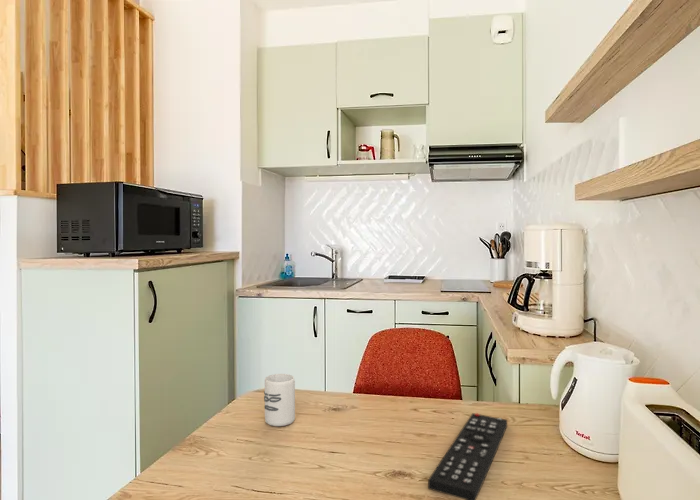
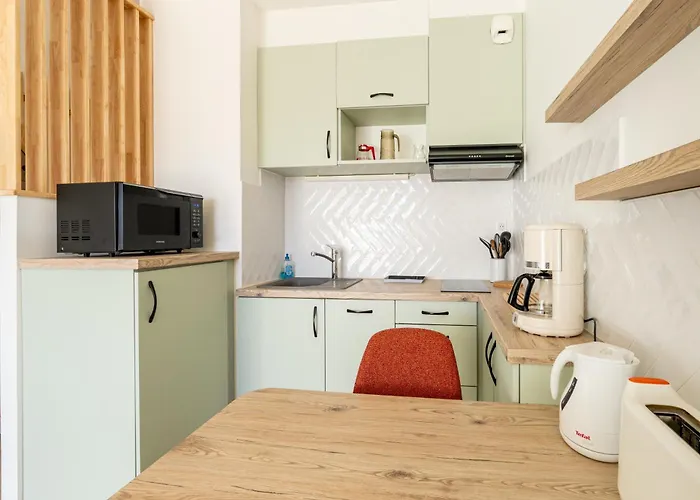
- remote control (473, 448)
- cup (279, 399)
